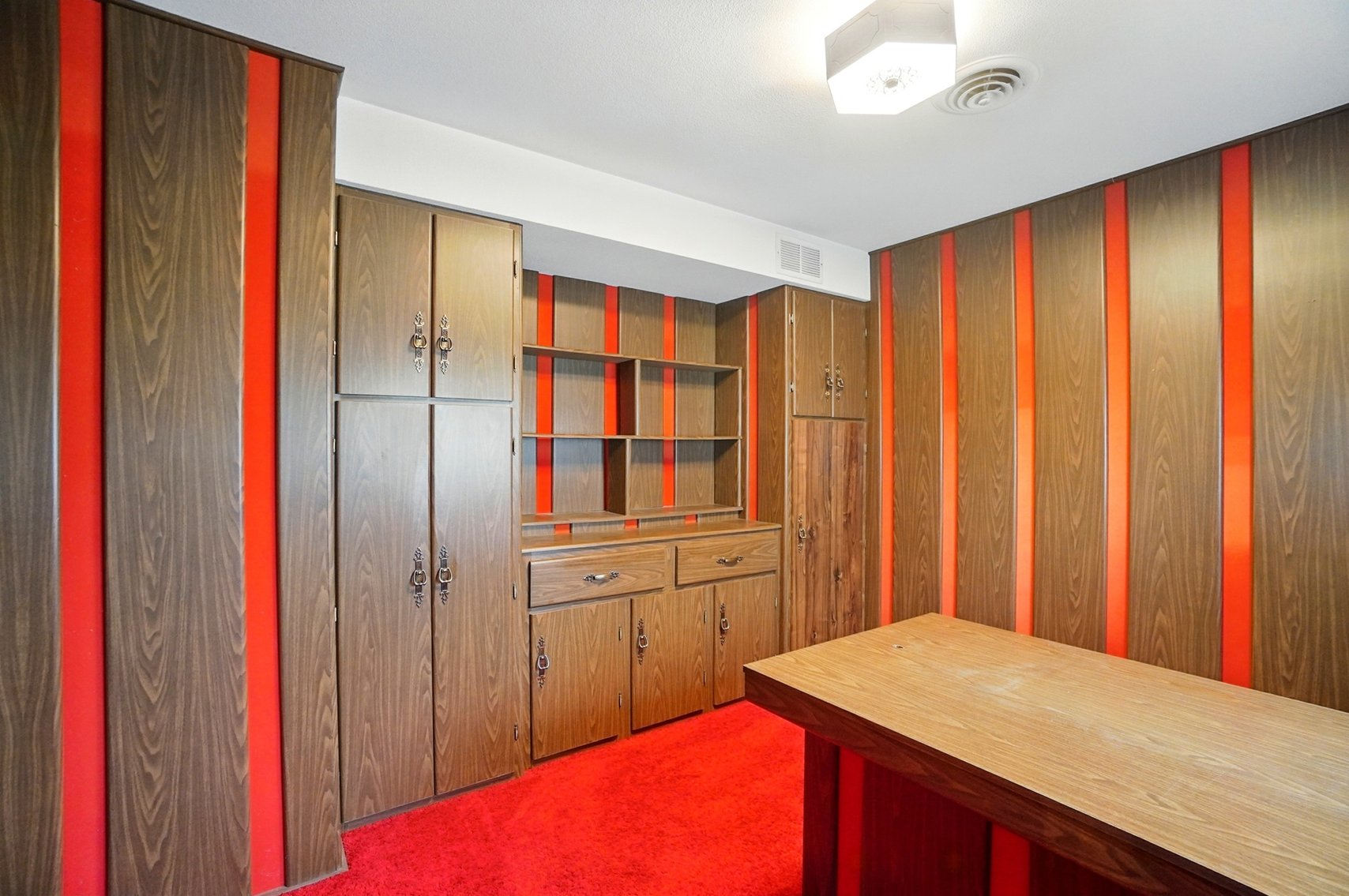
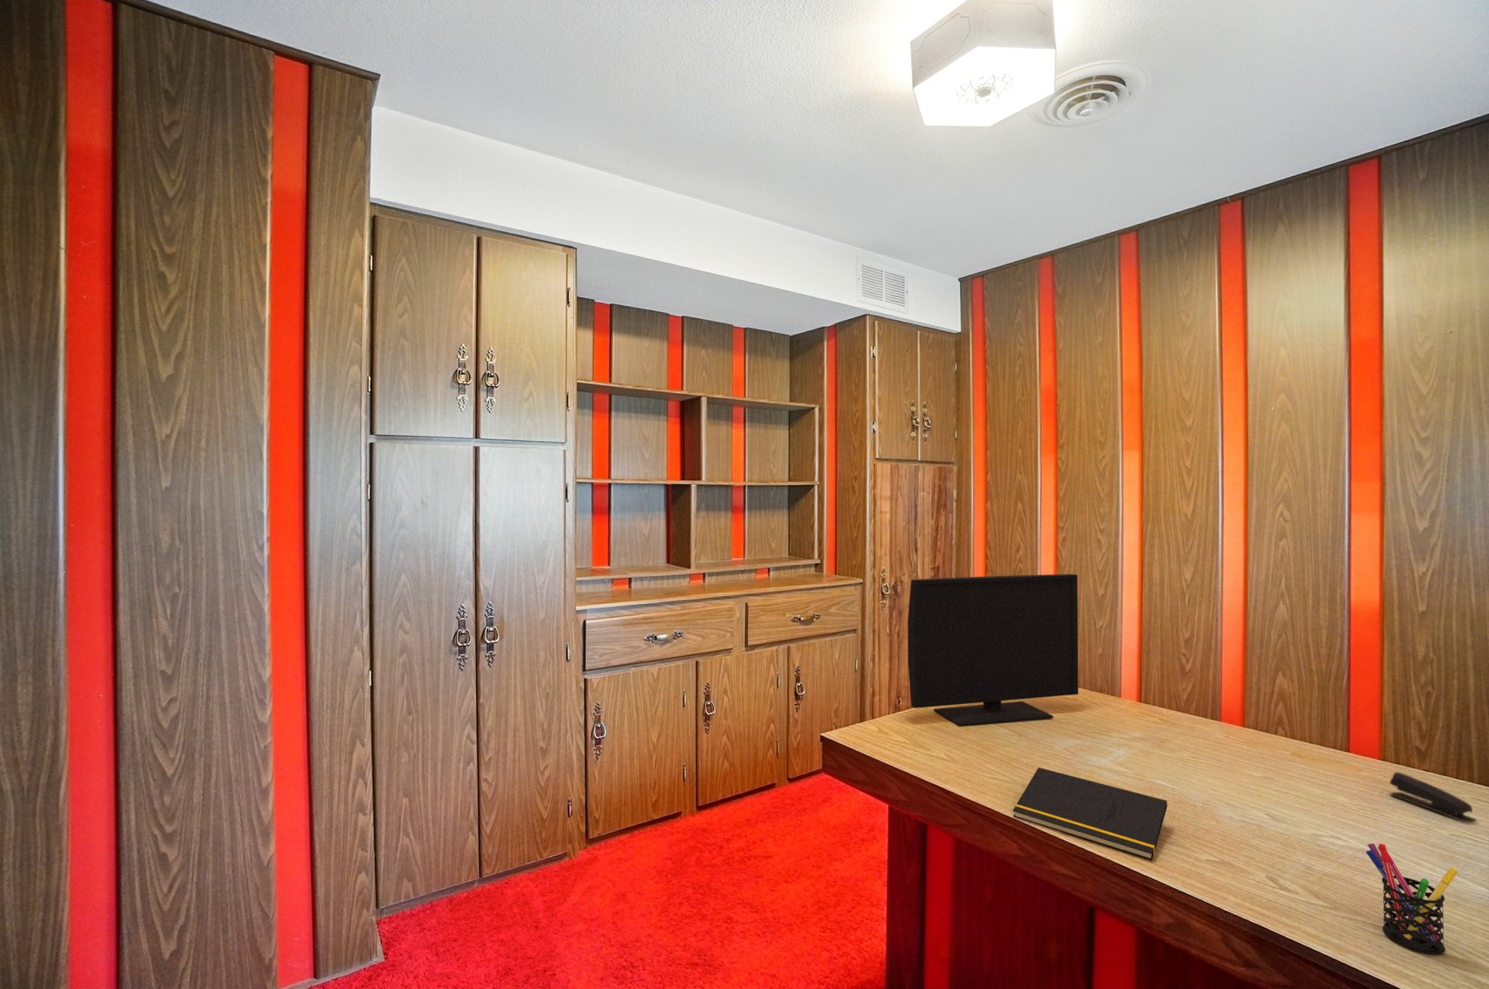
+ notepad (1088, 809)
+ stapler (1430, 796)
+ pen holder (1411, 896)
+ monitor (992, 645)
